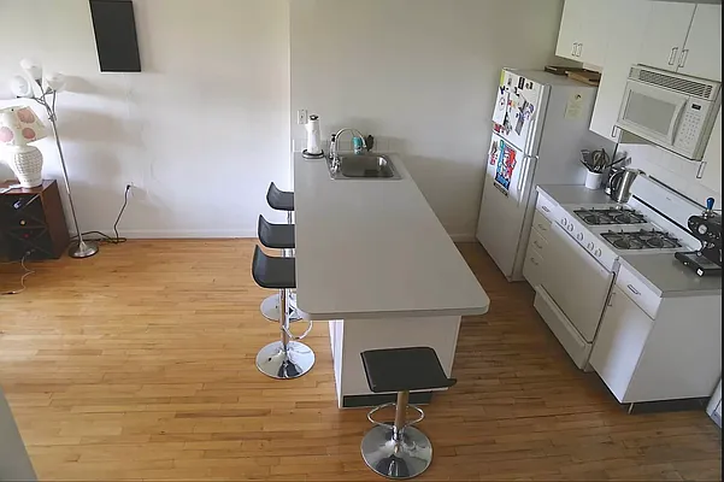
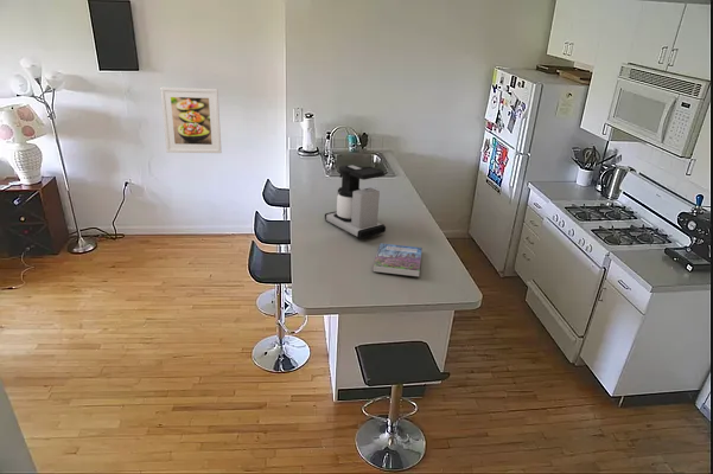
+ coffee maker (355, 198)
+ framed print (191, 121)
+ book (397, 258)
